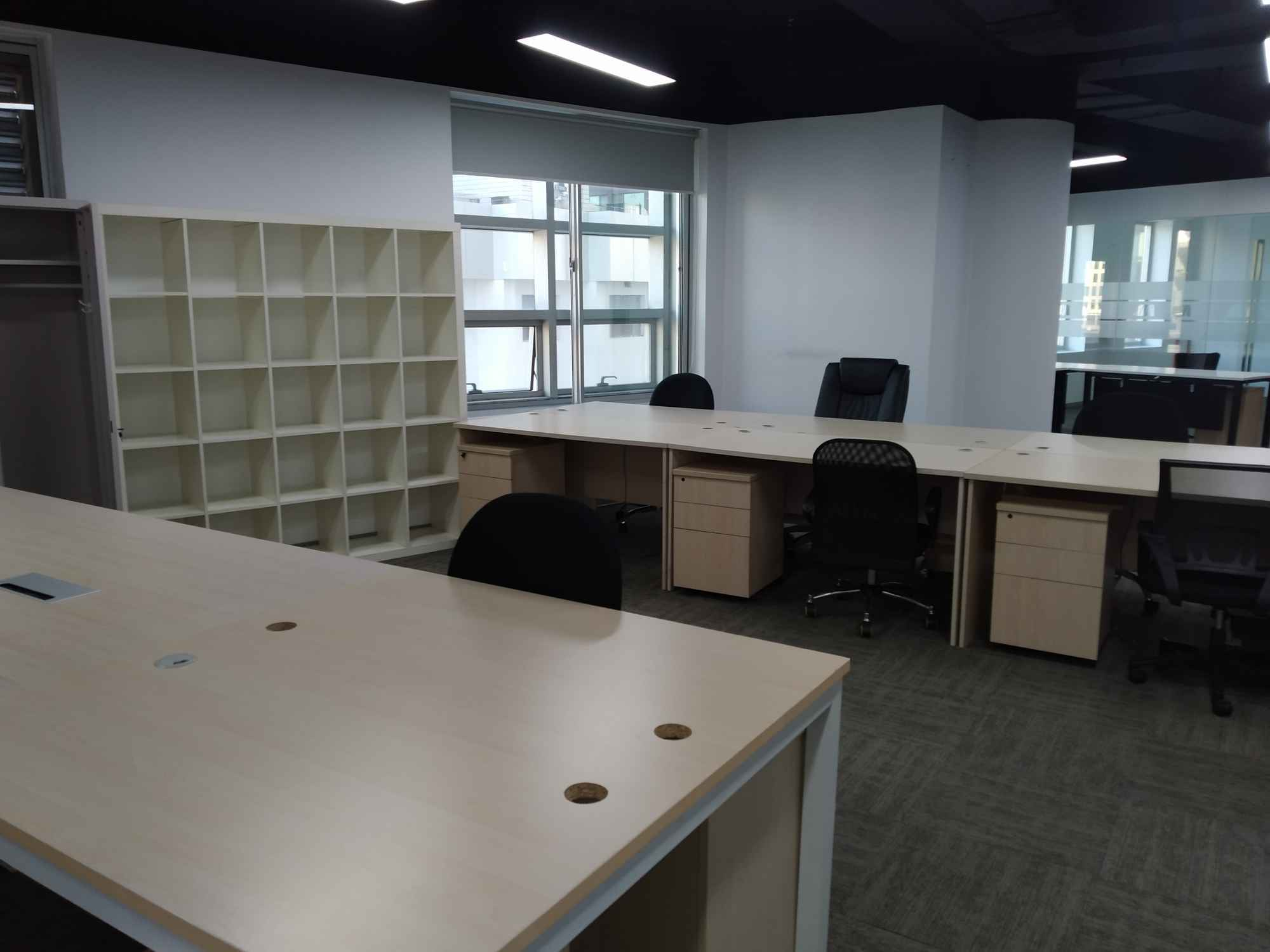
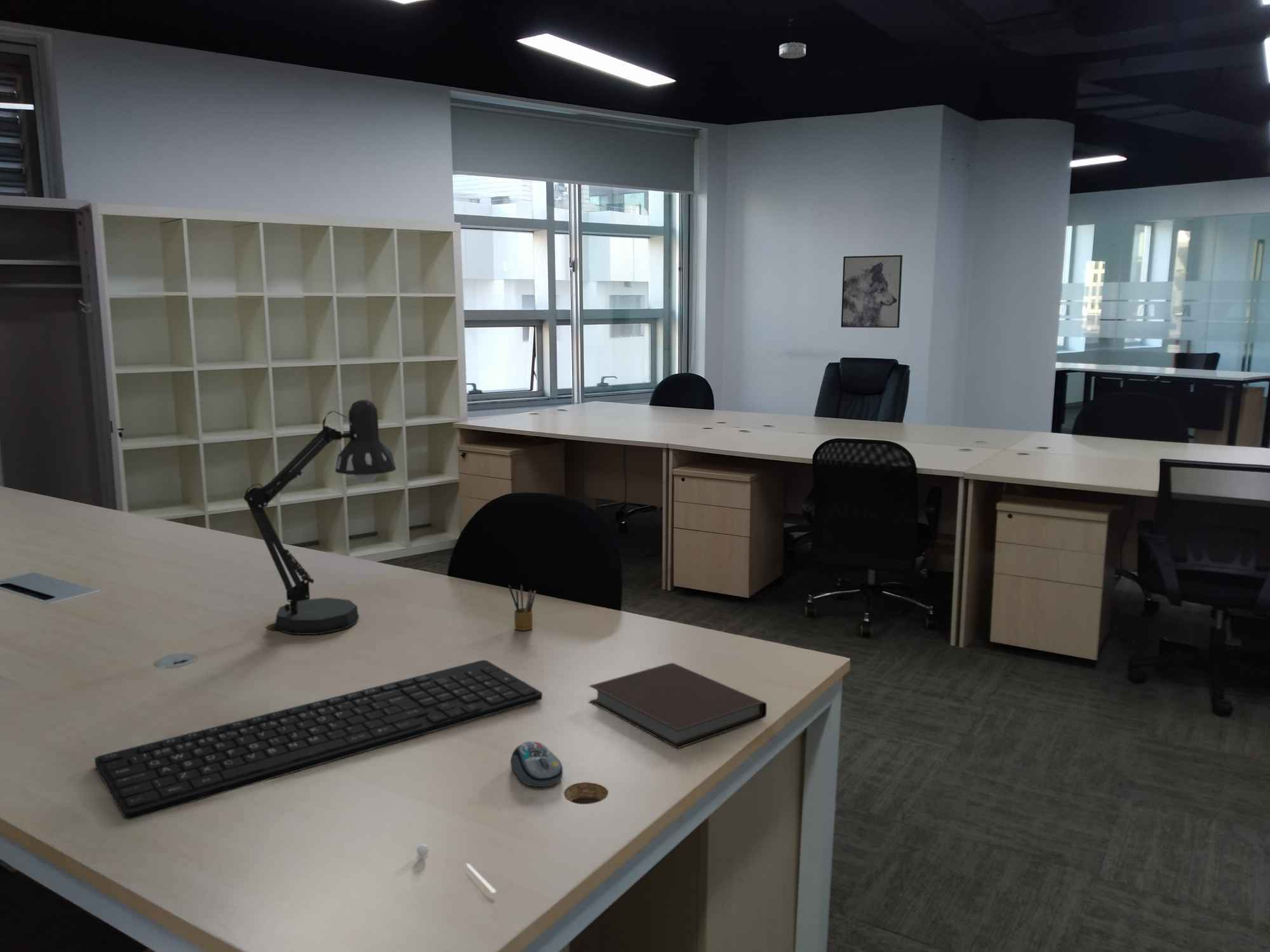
+ keyboard (337, 725)
+ wall art (871, 291)
+ computer mouse (536, 761)
+ smoke detector (792, 50)
+ notebook (676, 701)
+ pen (465, 864)
+ pencil box (521, 606)
+ desk lamp (338, 473)
